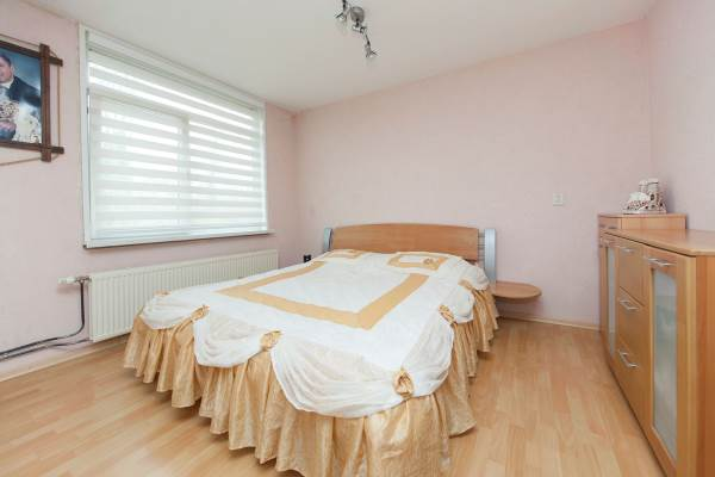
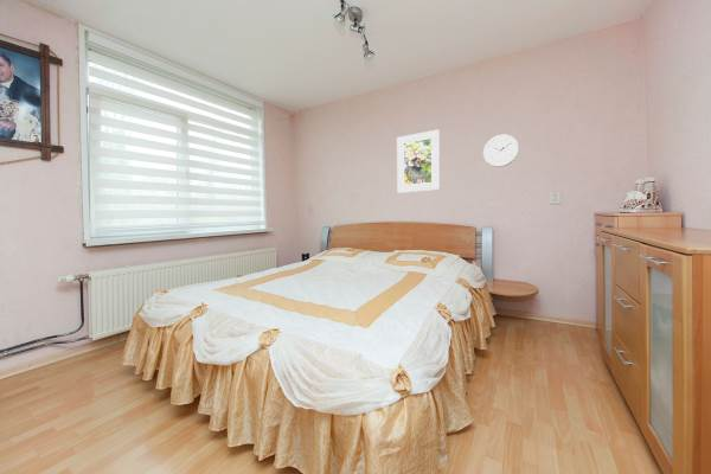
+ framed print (417, 162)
+ wall clock (500, 150)
